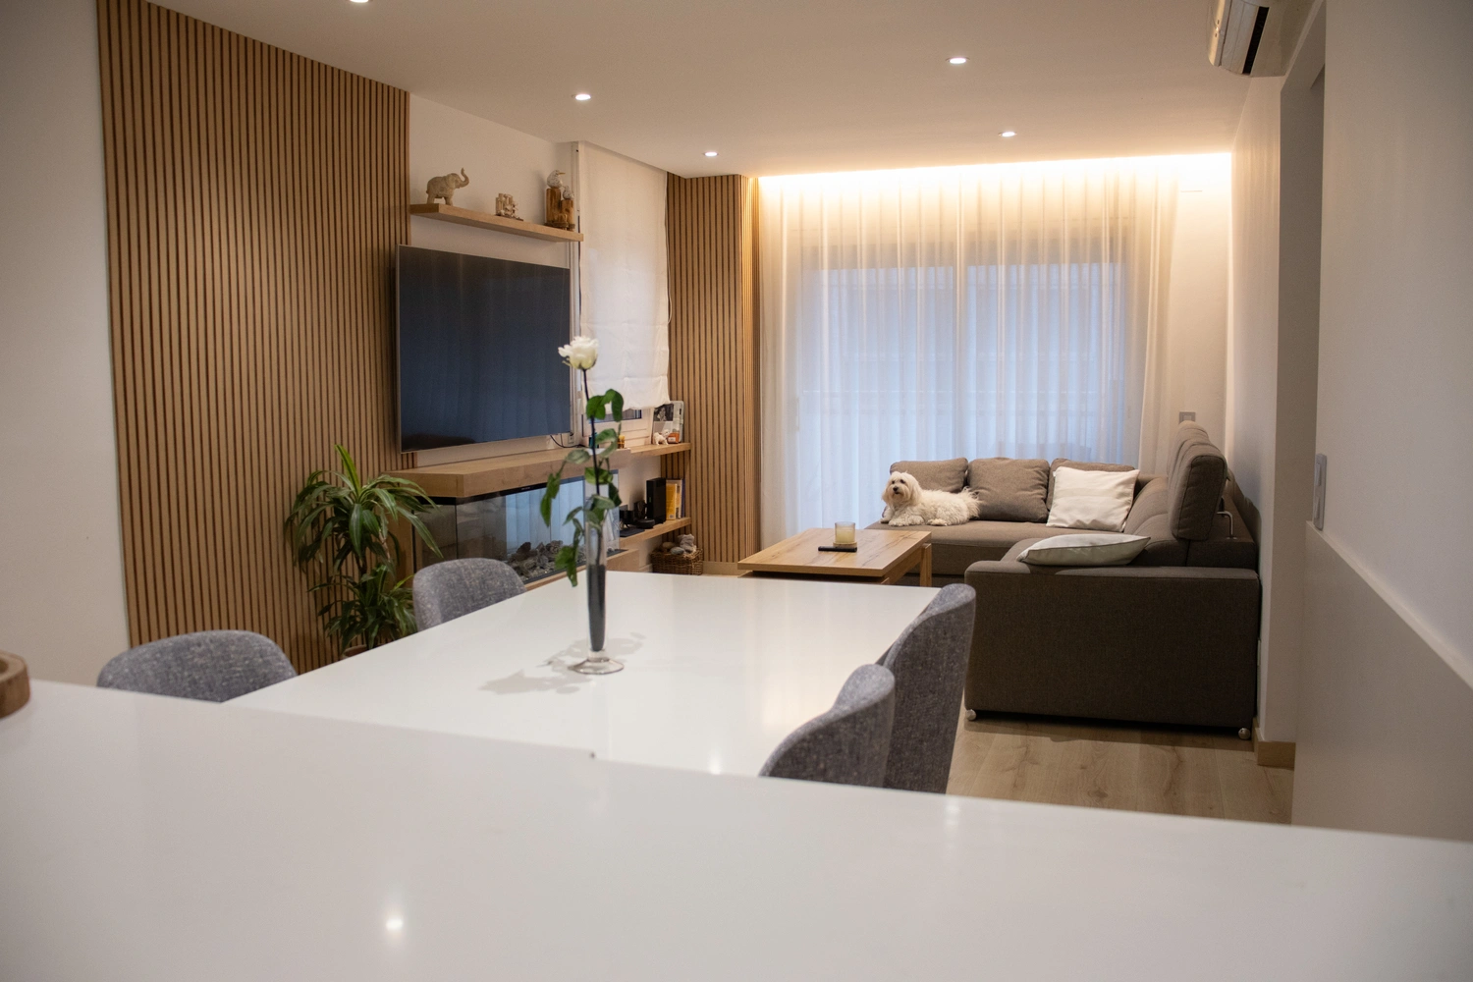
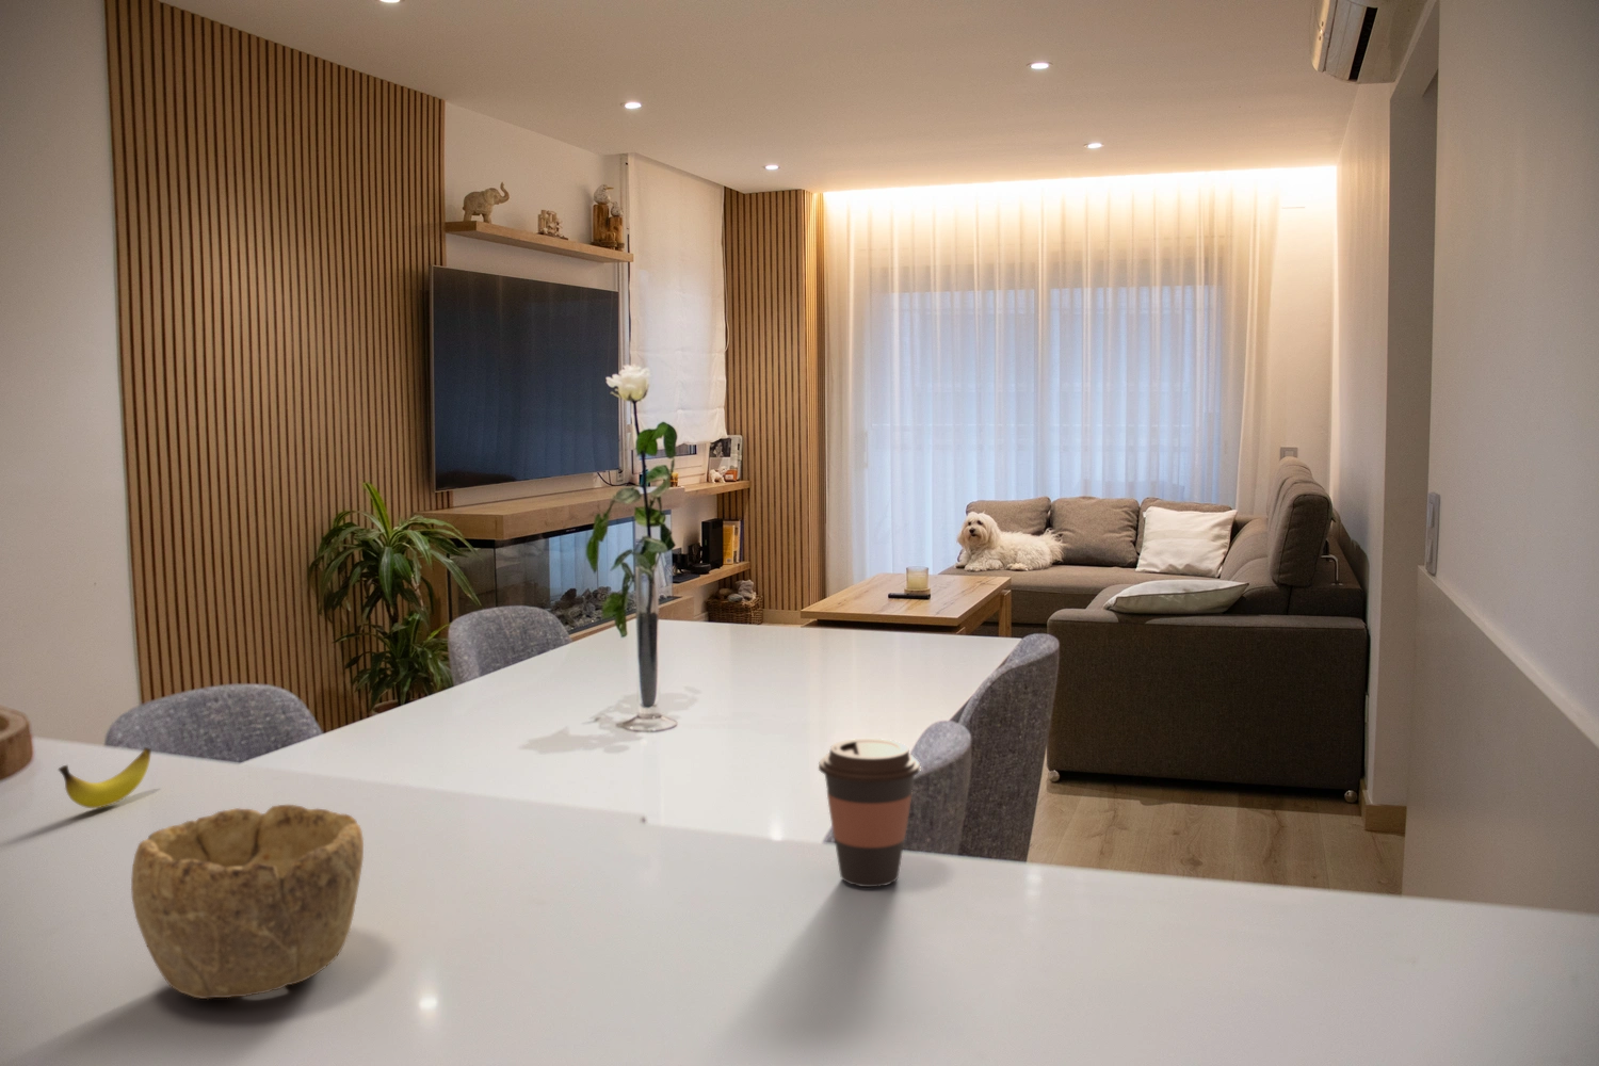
+ bowl (255, 902)
+ coffee cup (869, 813)
+ banana (107, 779)
